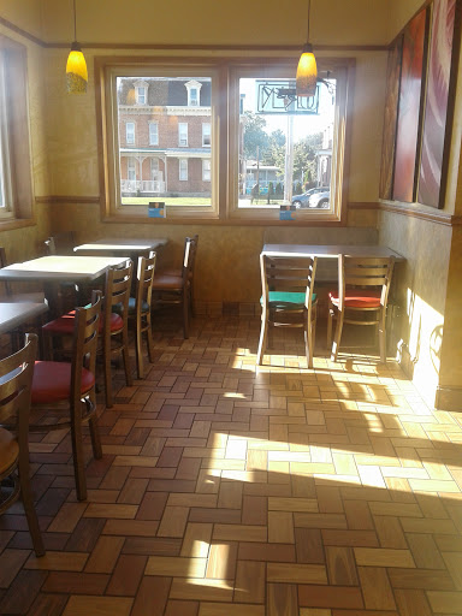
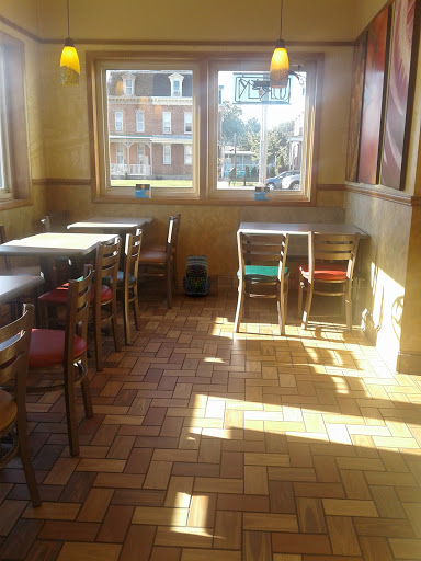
+ backpack (196, 275)
